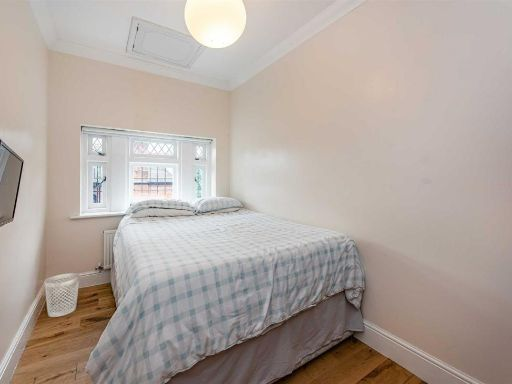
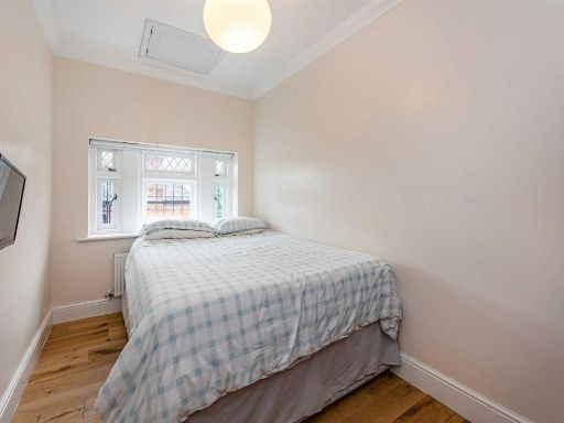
- wastebasket (62, 294)
